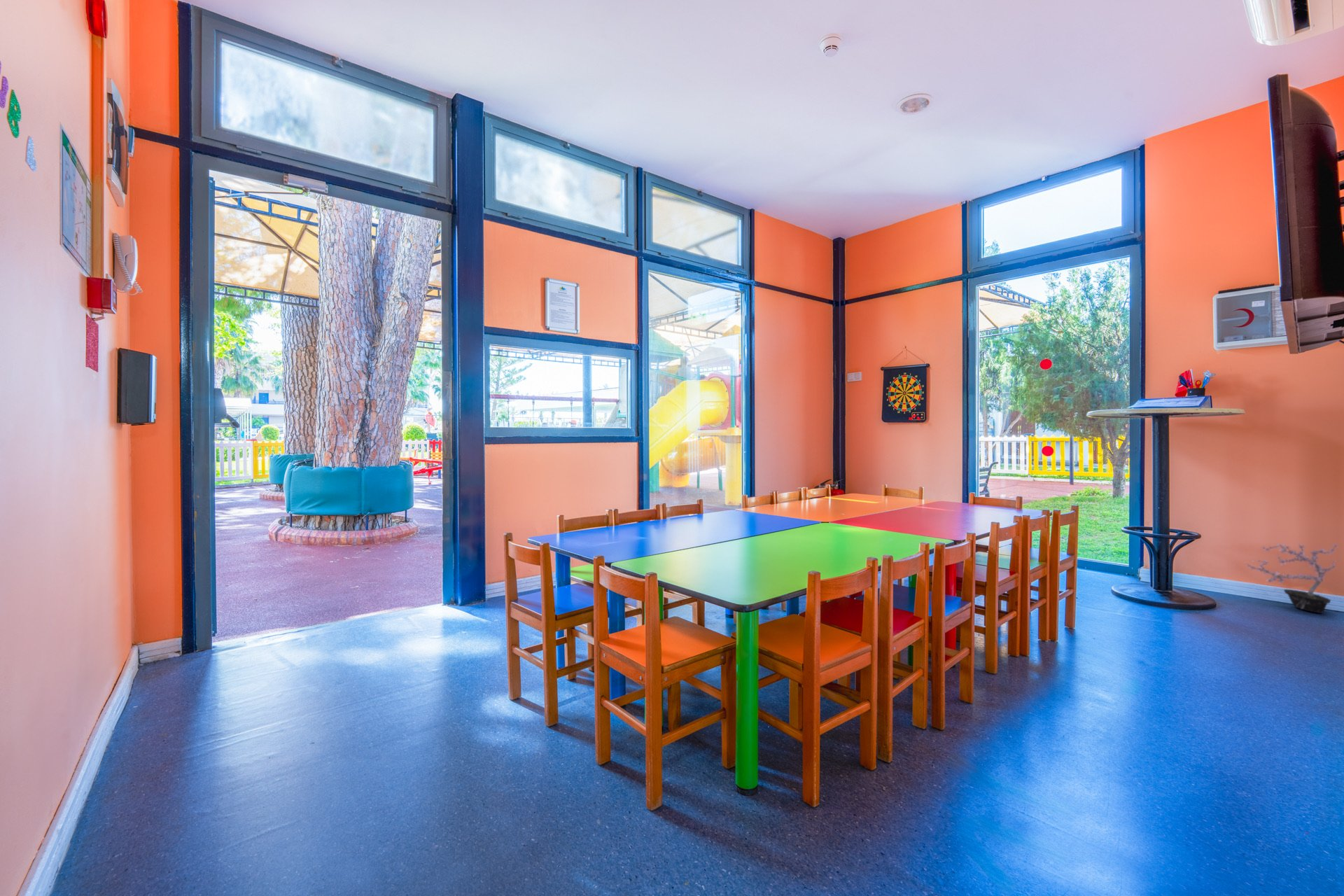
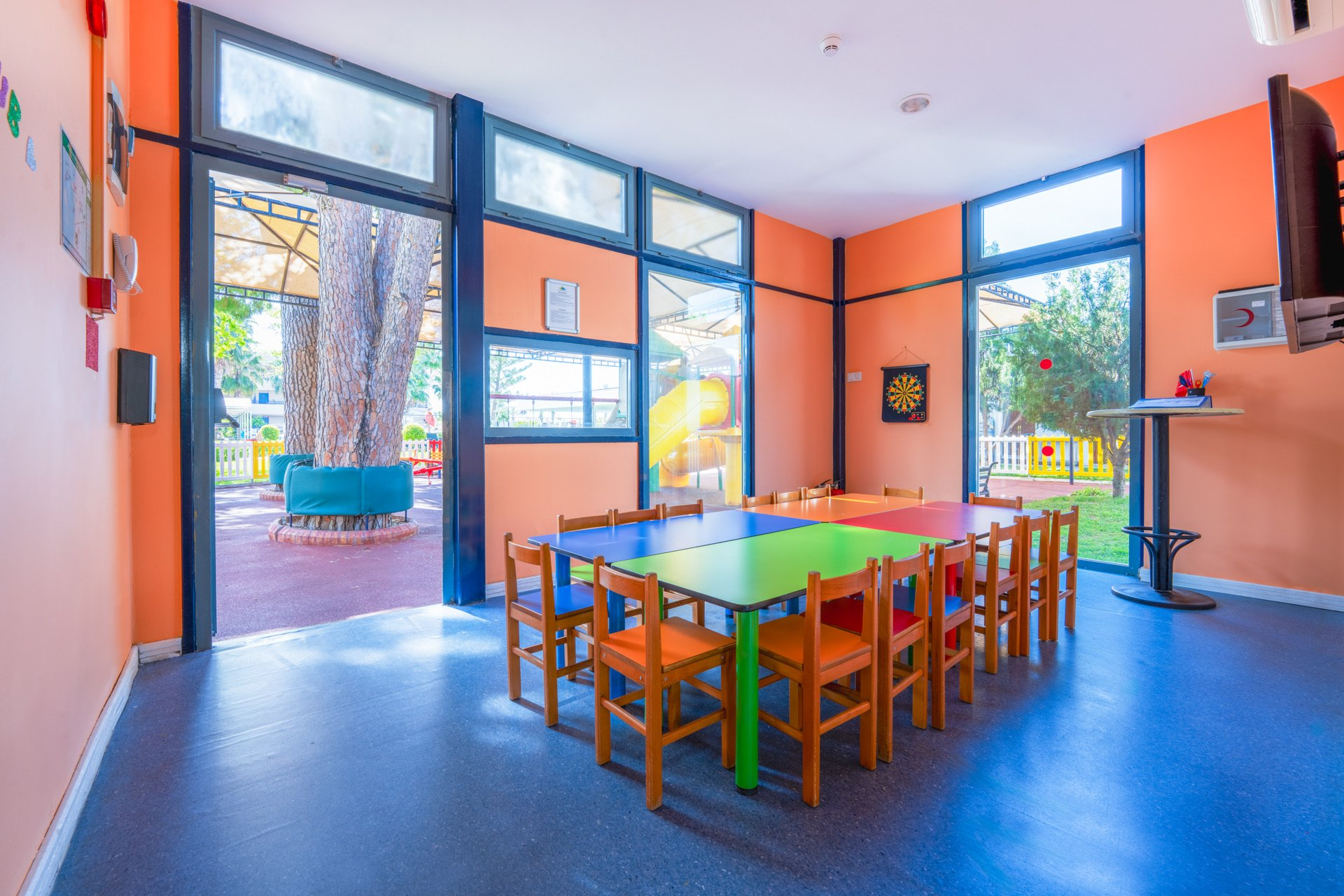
- potted plant (1290, 575)
